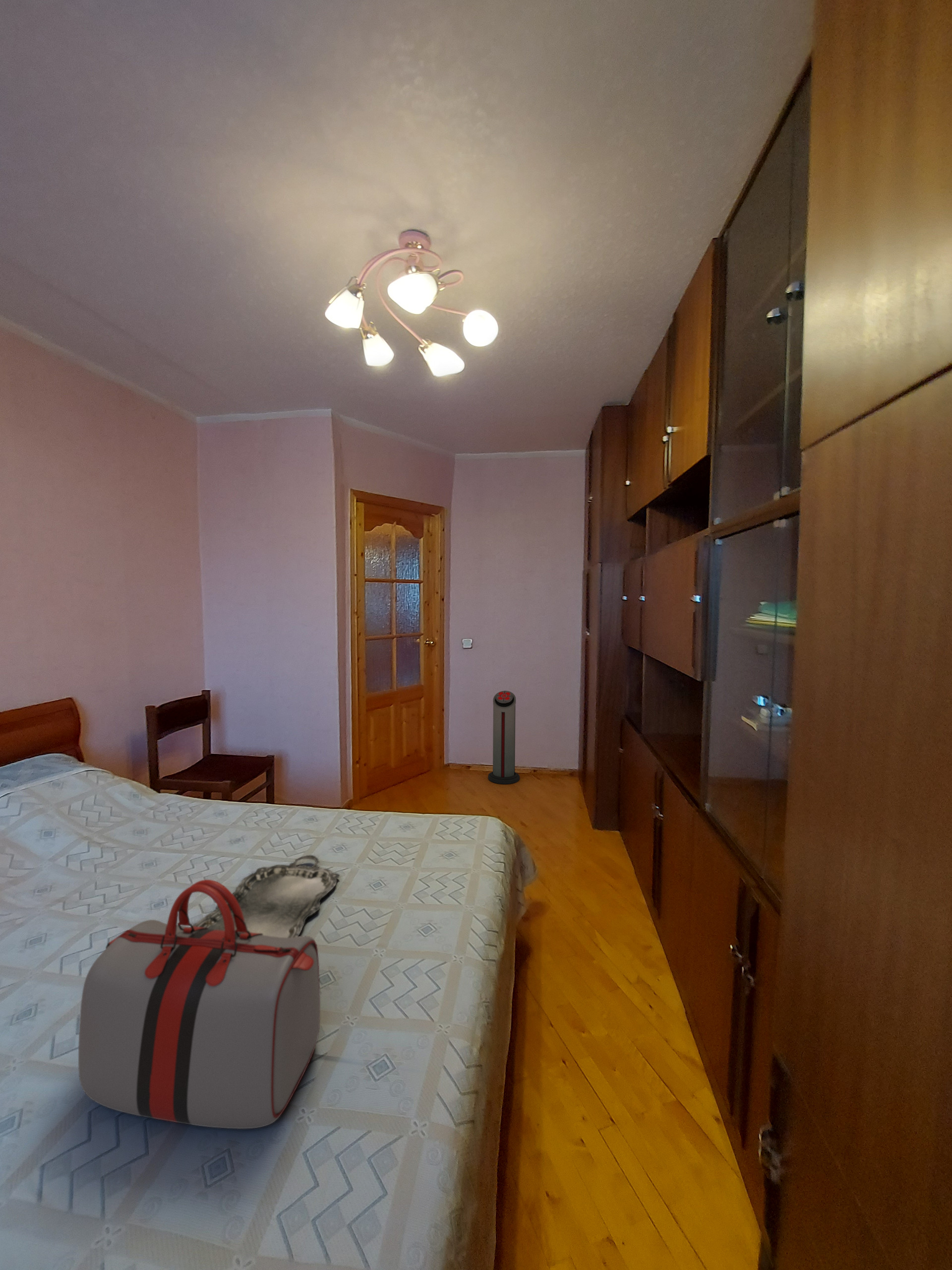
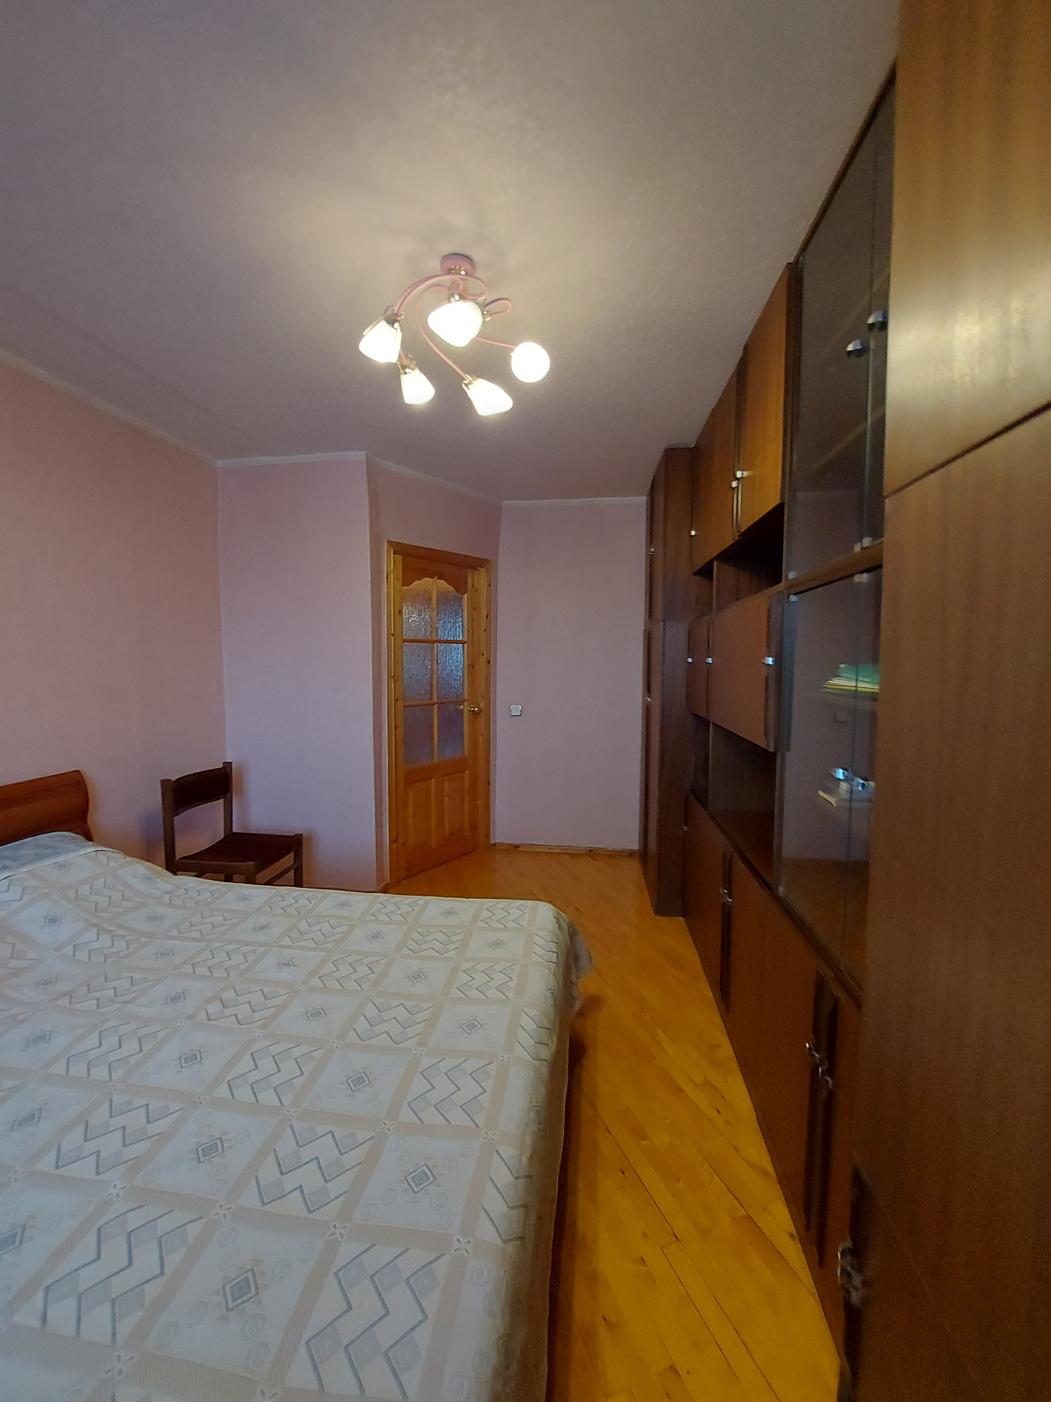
- air purifier (504, 735)
- handbag (207, 980)
- serving tray (268, 905)
